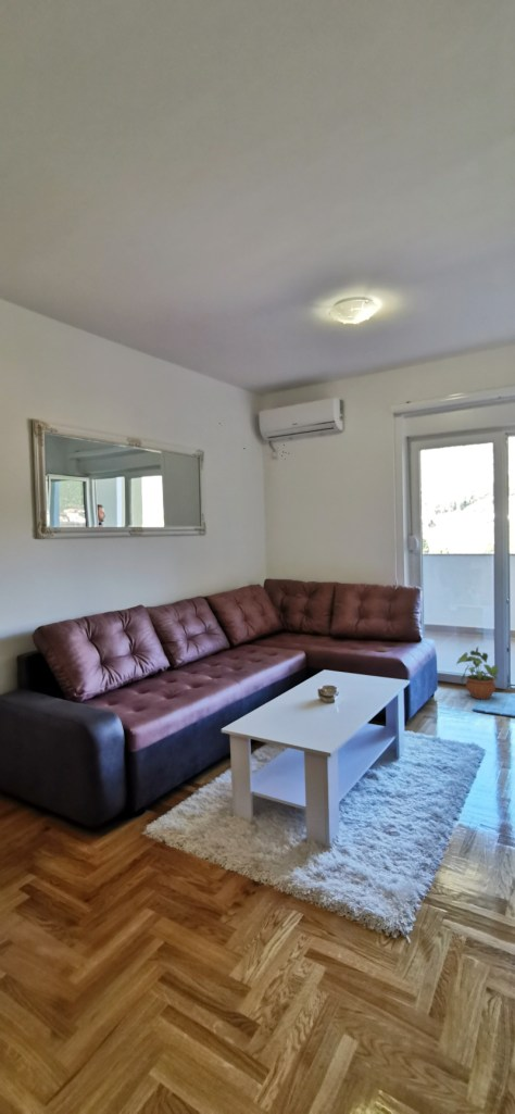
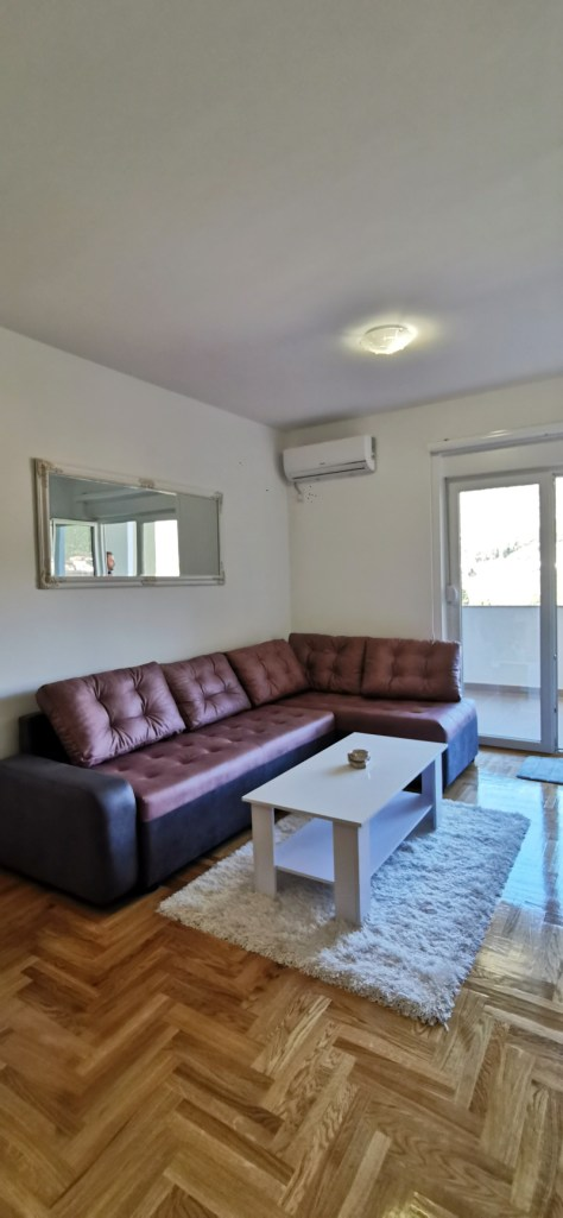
- potted plant (478, 672)
